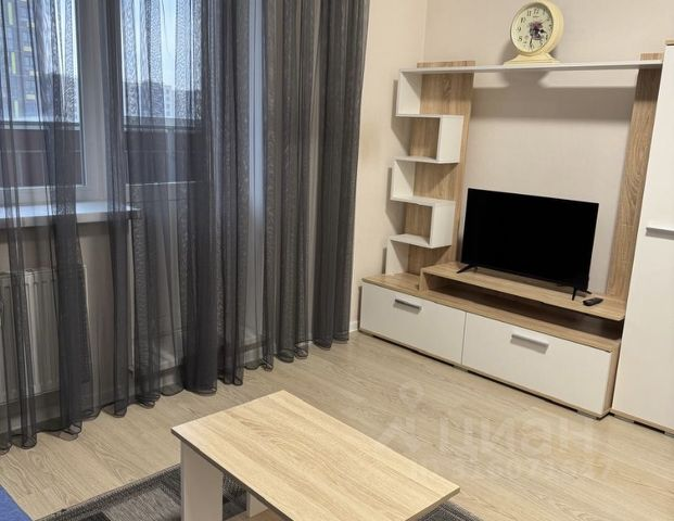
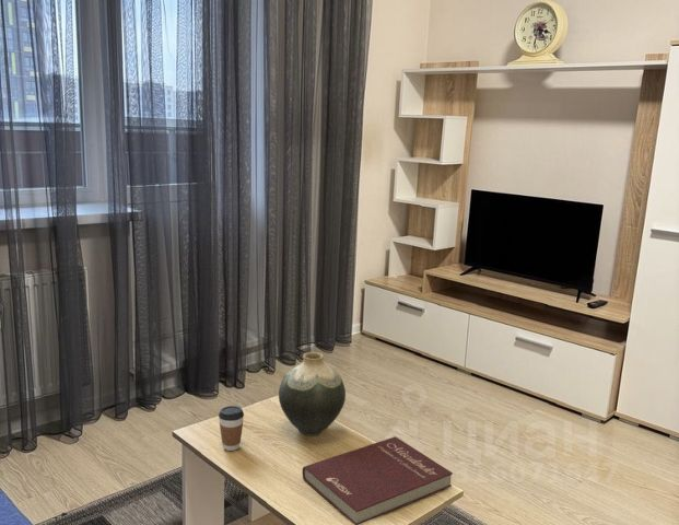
+ coffee cup (231, 428)
+ vase (312, 394)
+ book (376, 475)
